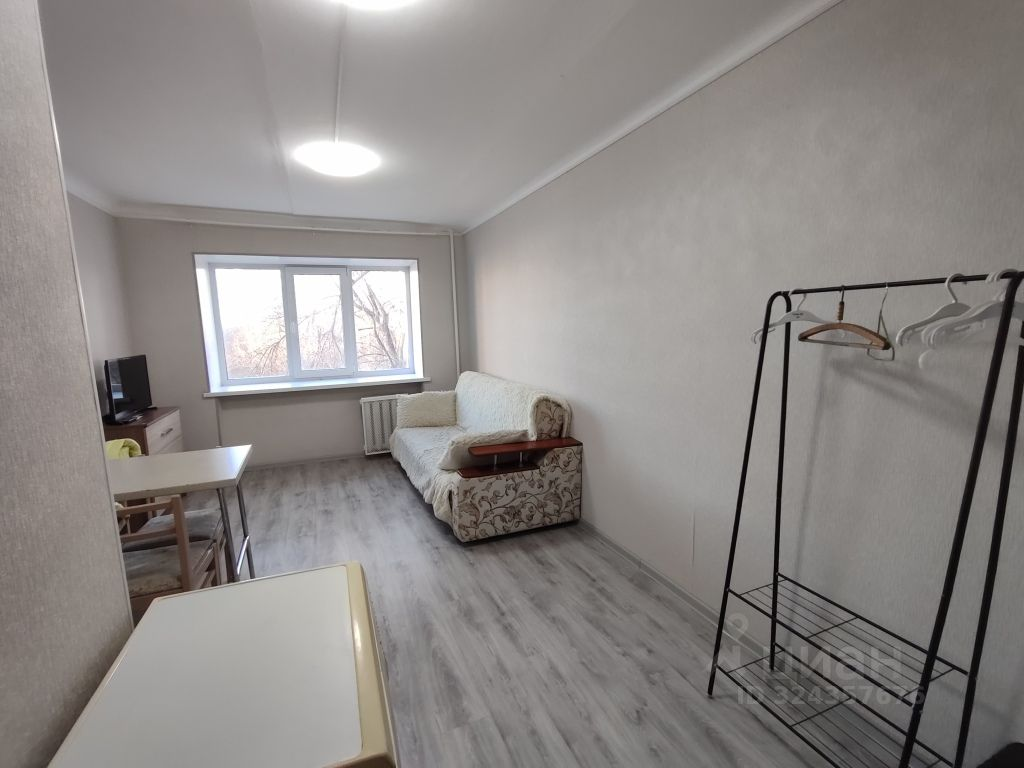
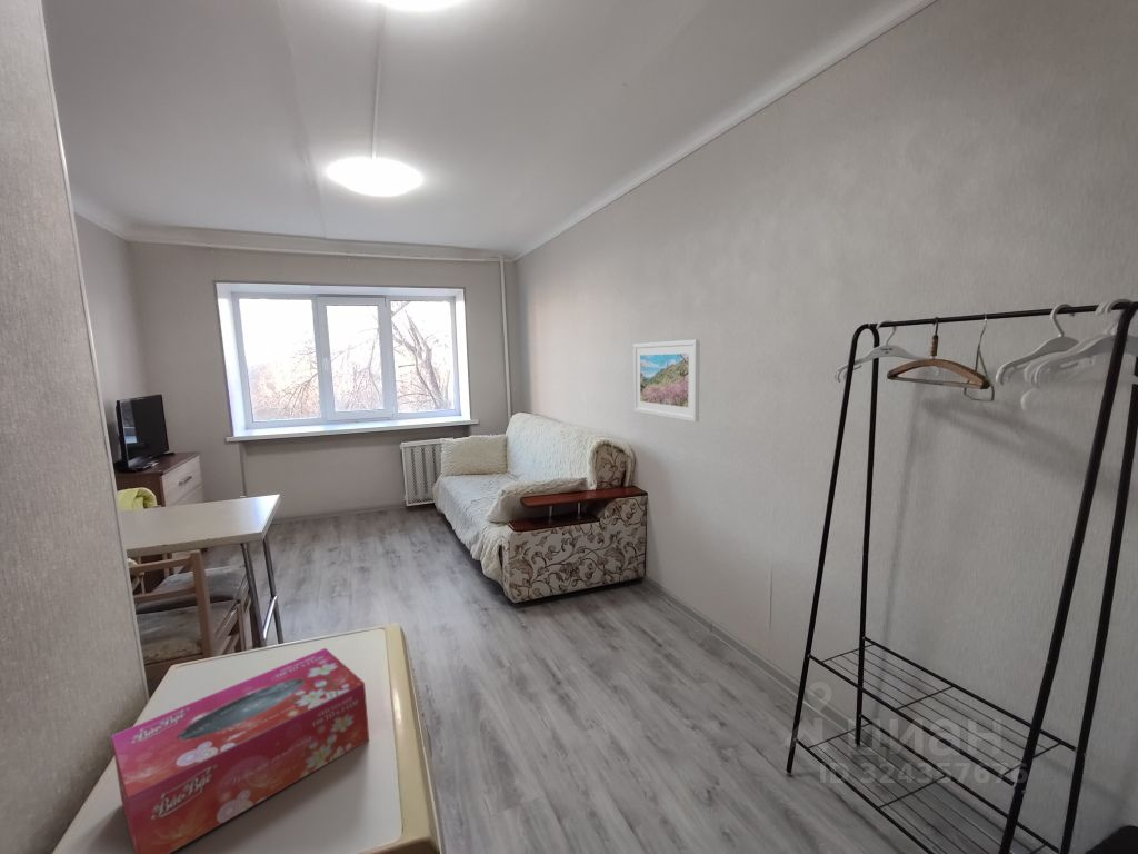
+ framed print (662, 379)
+ tissue box (250, 737)
